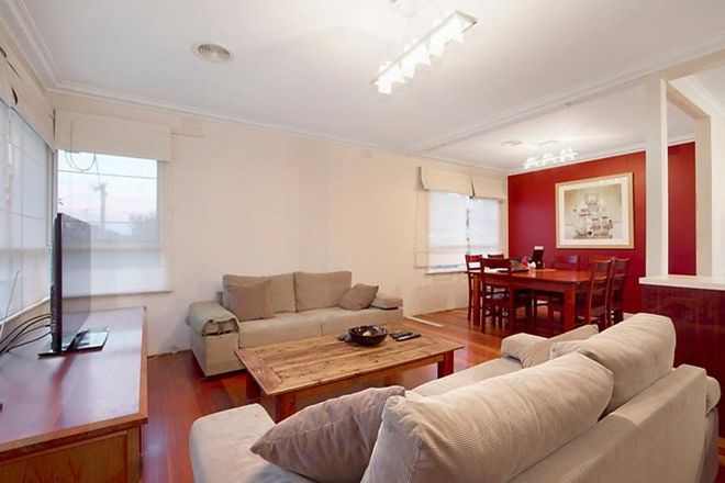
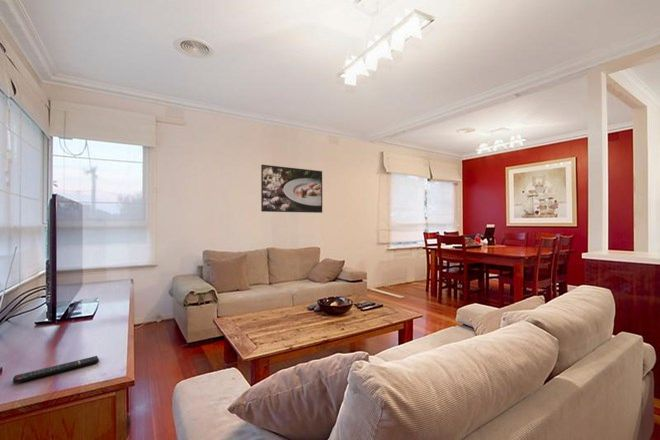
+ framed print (293, 190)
+ remote control (58, 369)
